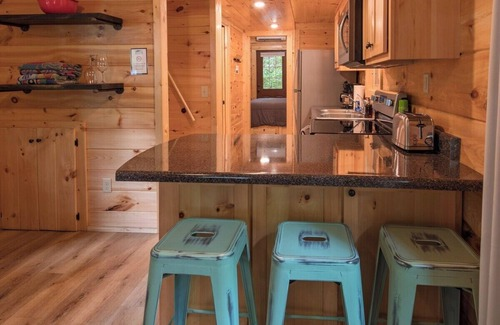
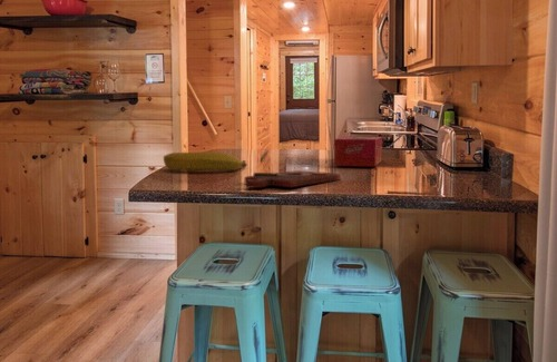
+ banana (201, 159)
+ tissue box (359, 150)
+ cutting board (292, 177)
